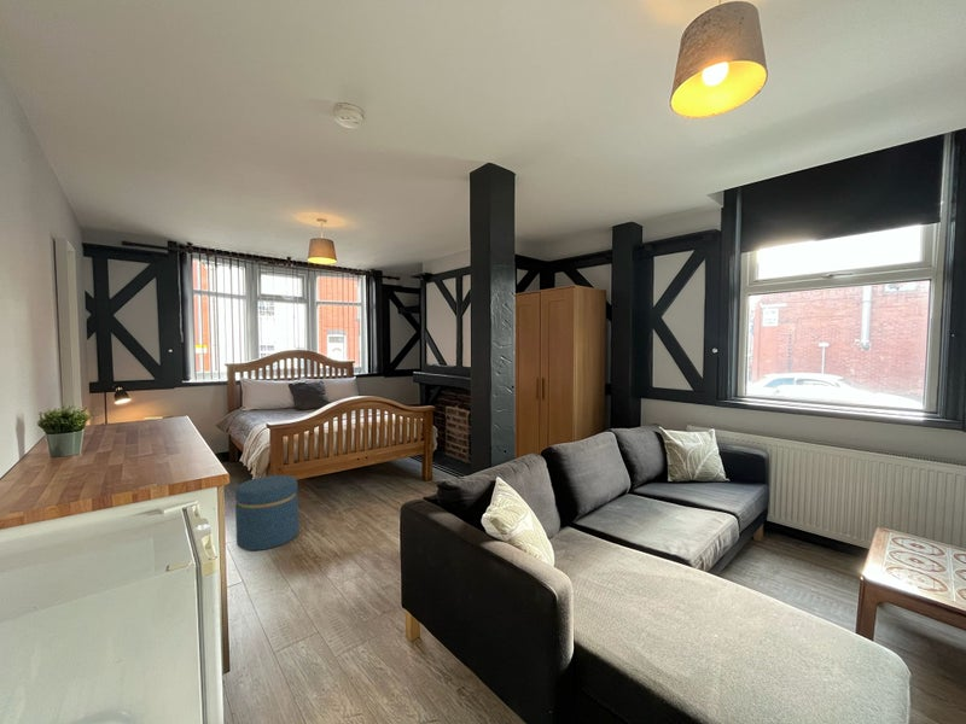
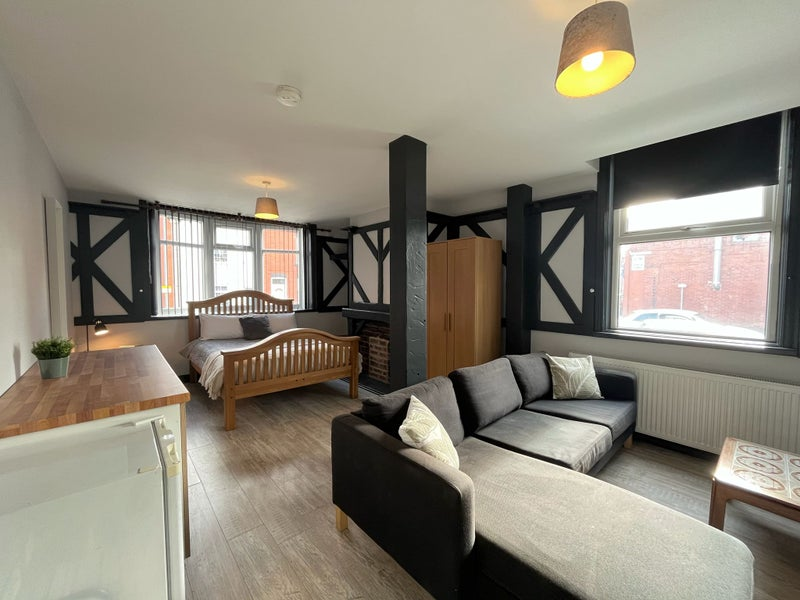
- ottoman (267, 509)
